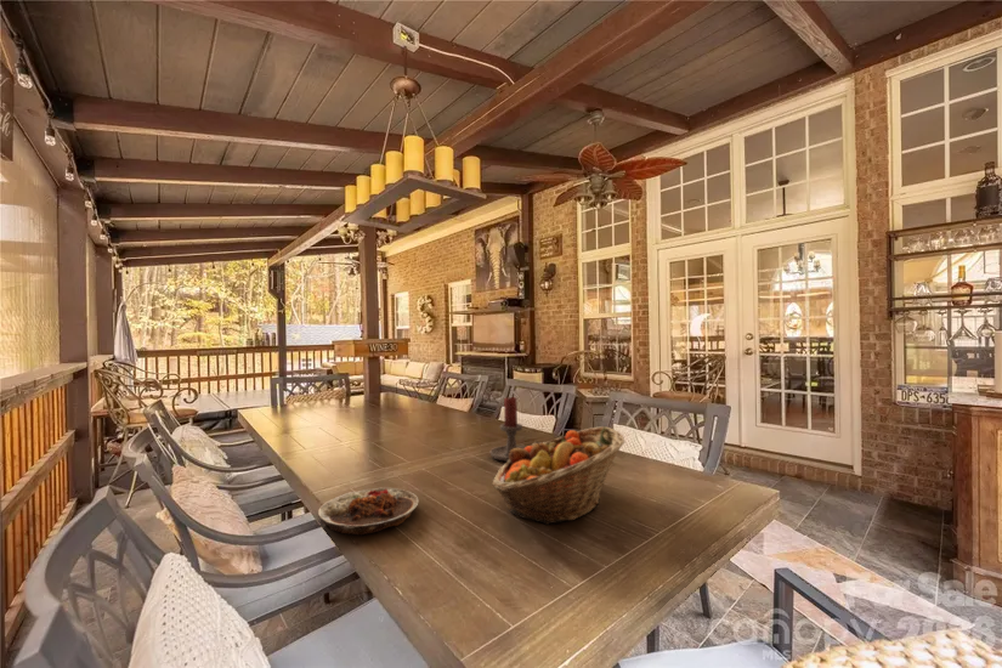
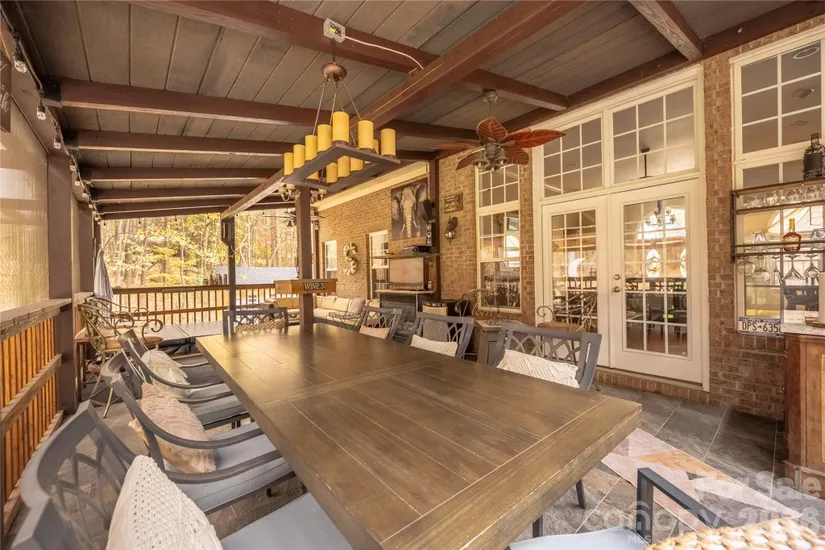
- plate (369, 505)
- fruit basket (559, 466)
- candle holder (517, 426)
